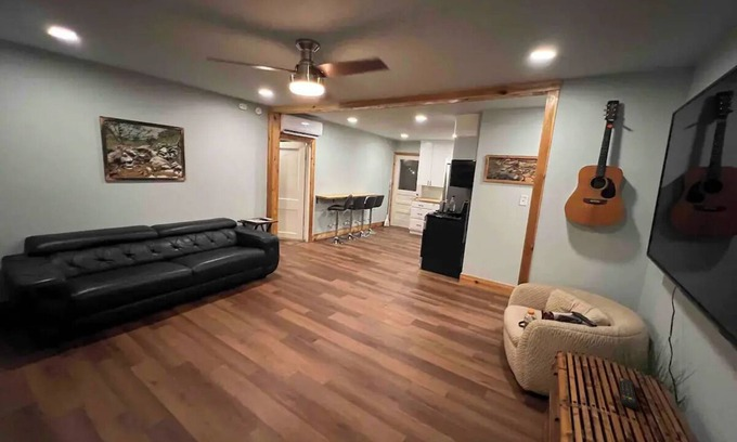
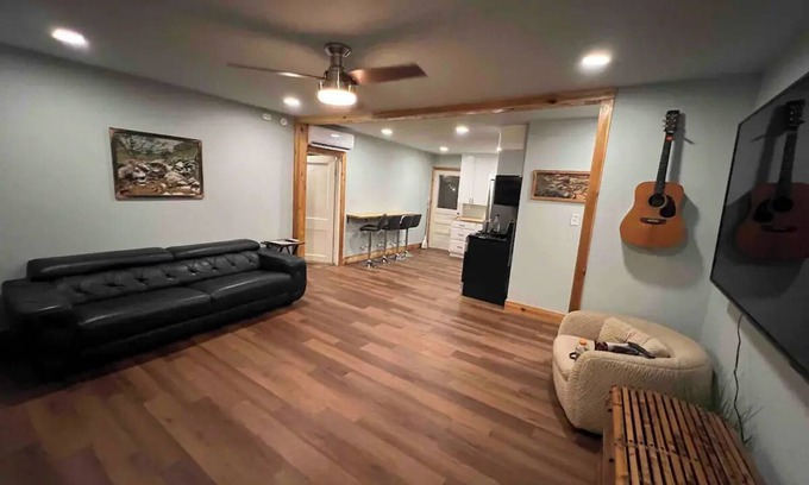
- remote control (626, 391)
